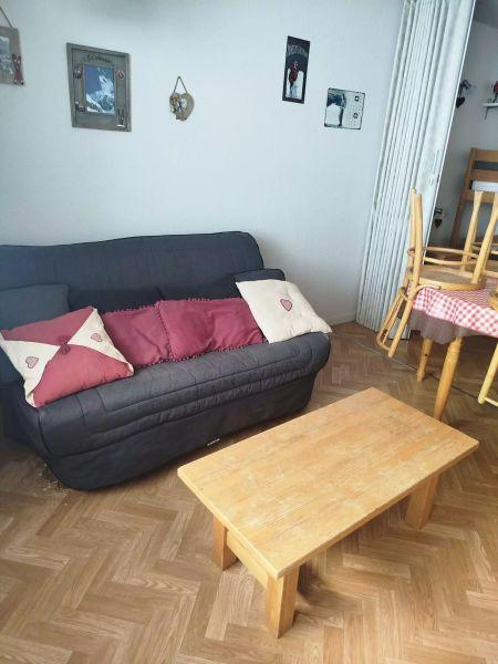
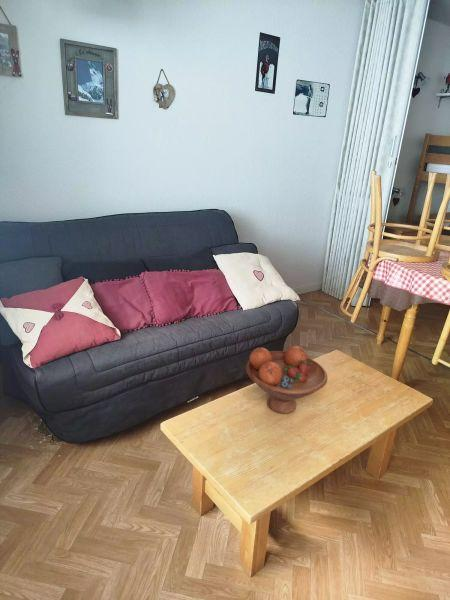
+ fruit bowl (284, 380)
